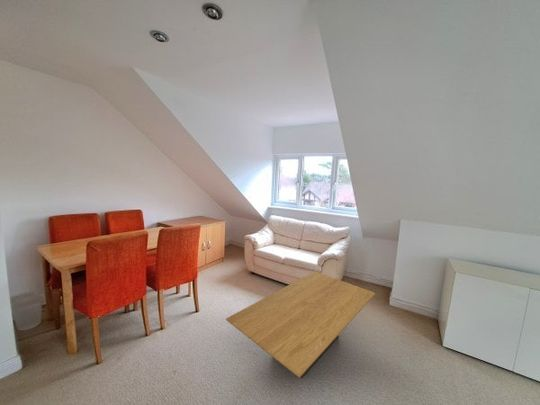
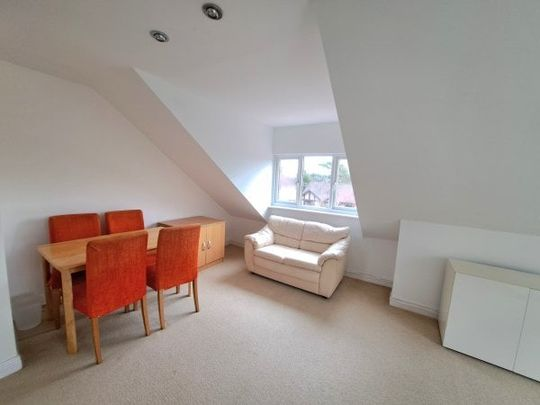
- coffee table (308, 325)
